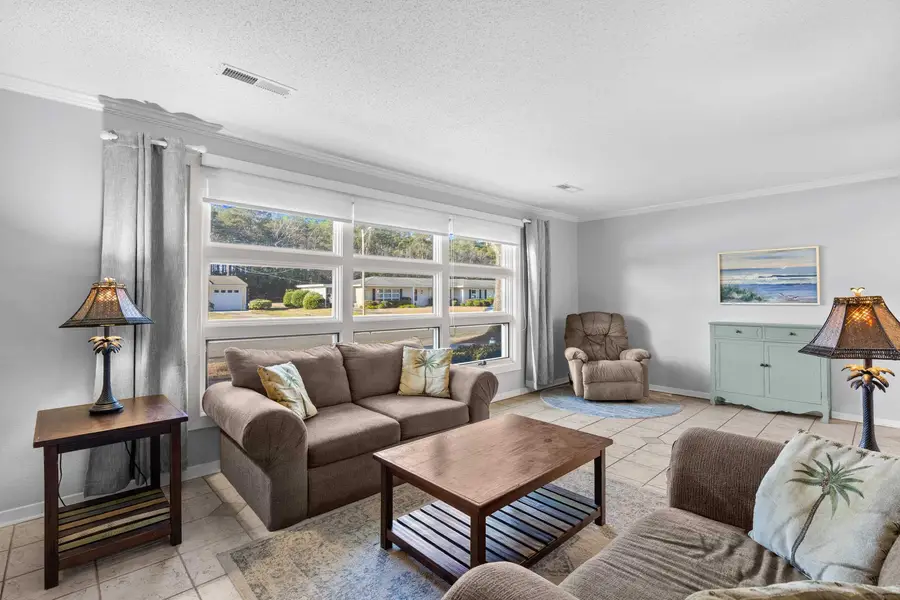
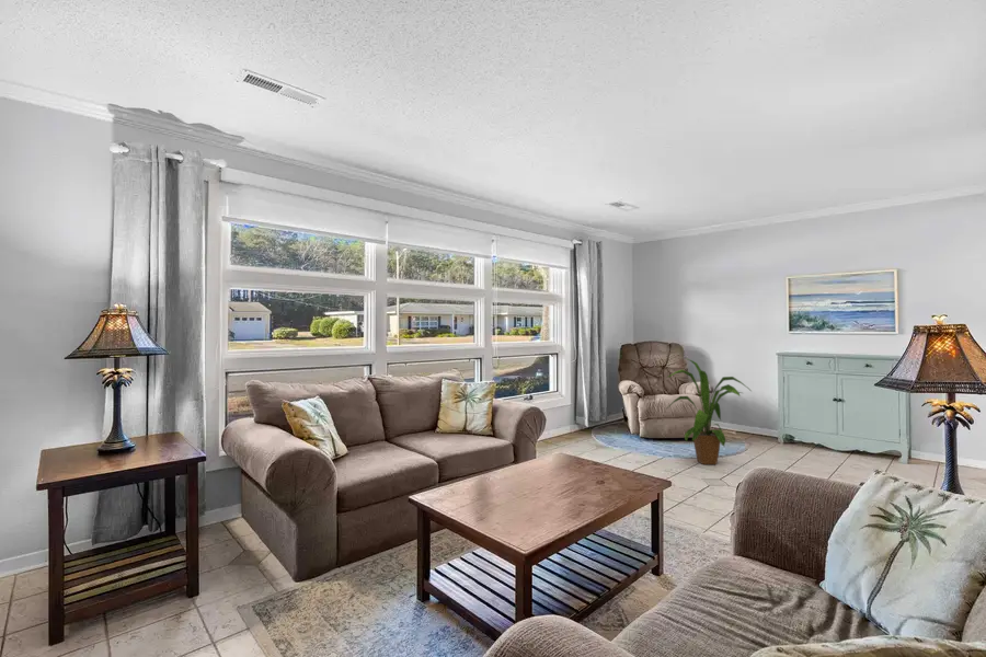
+ house plant (708, 412)
